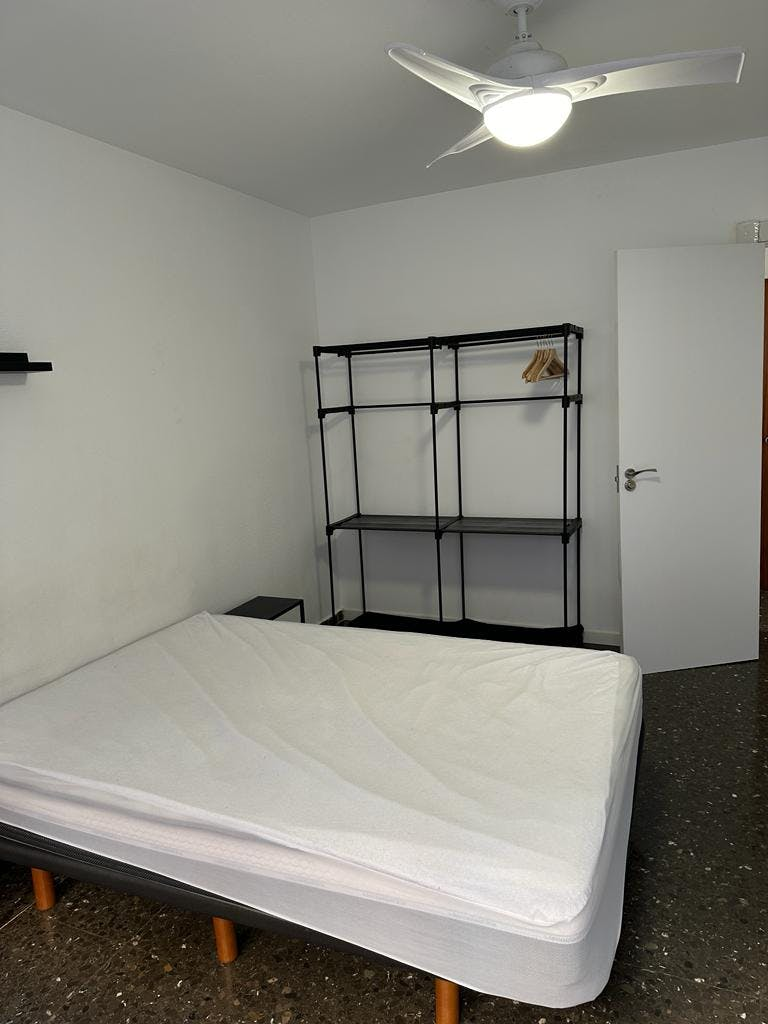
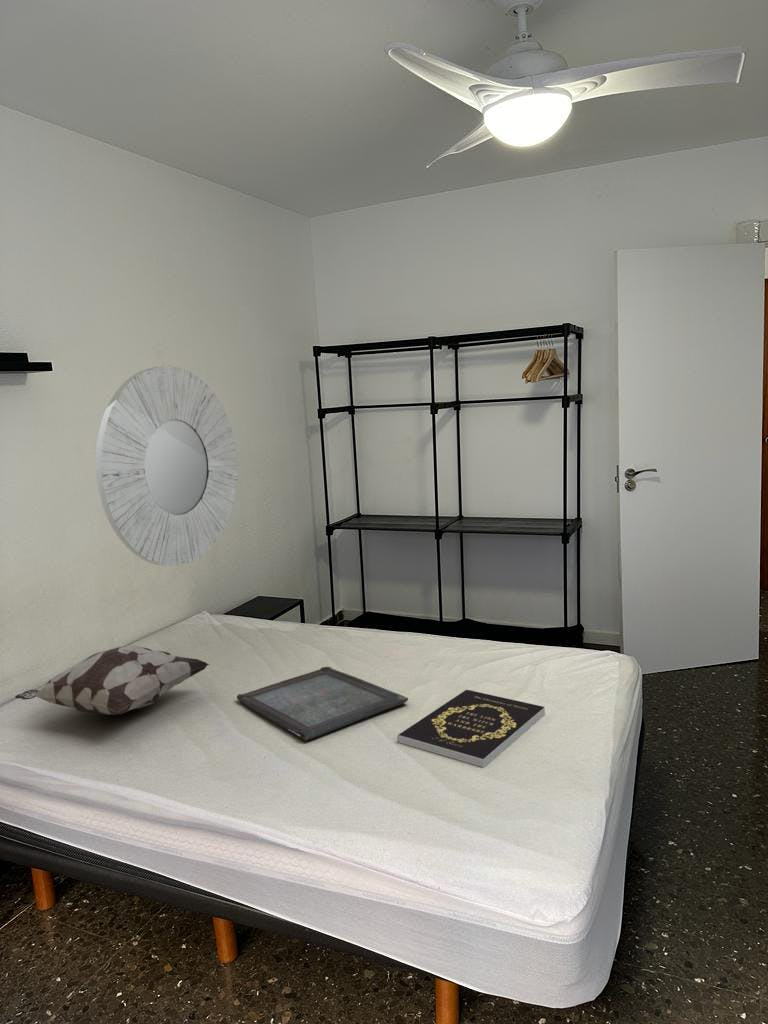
+ book (473, 724)
+ mirror (175, 466)
+ decorative pillow (115, 680)
+ serving tray (320, 698)
